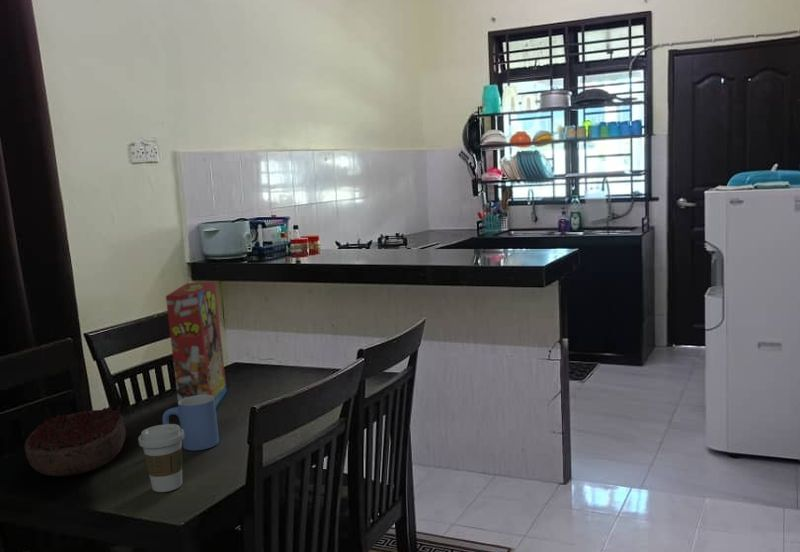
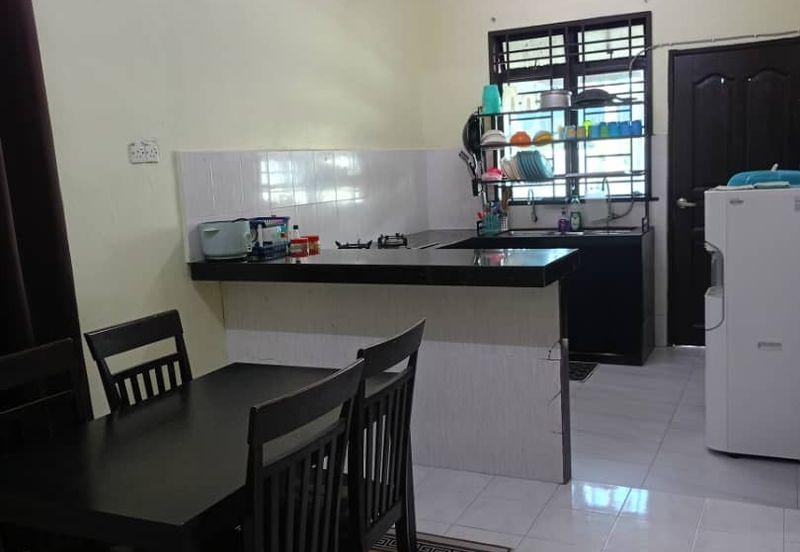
- decorative bowl (77, 441)
- coffee cup (164, 457)
- mug (190, 422)
- cereal box (198, 346)
